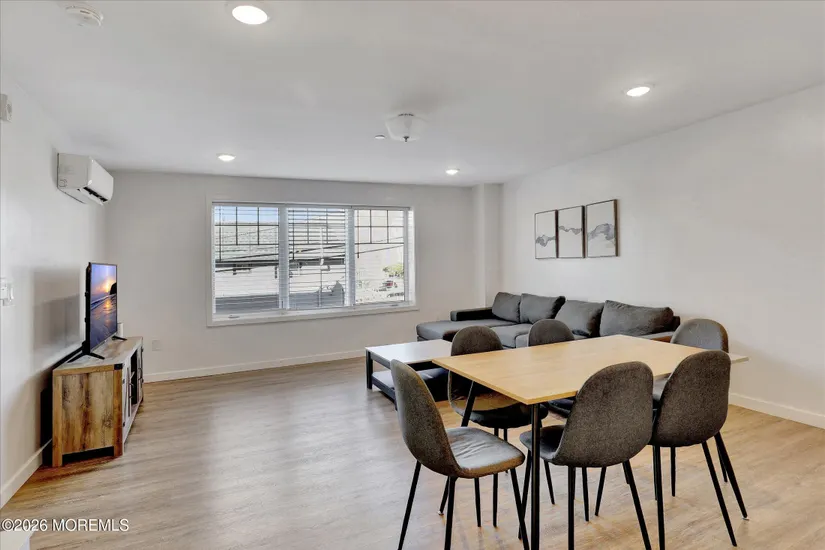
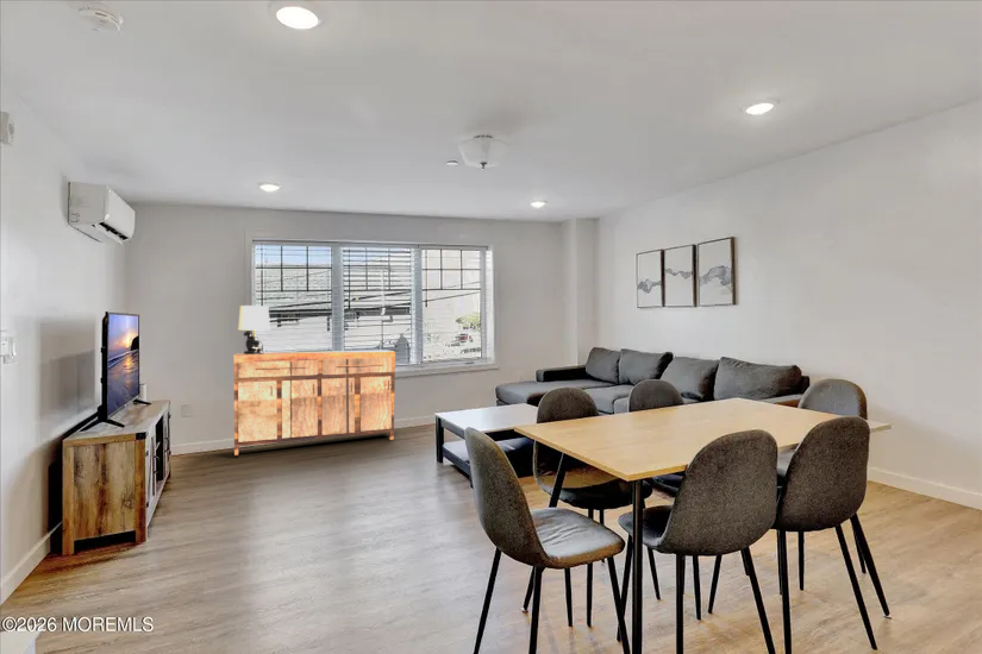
+ sideboard (317, 397)
+ table lamp (254, 329)
